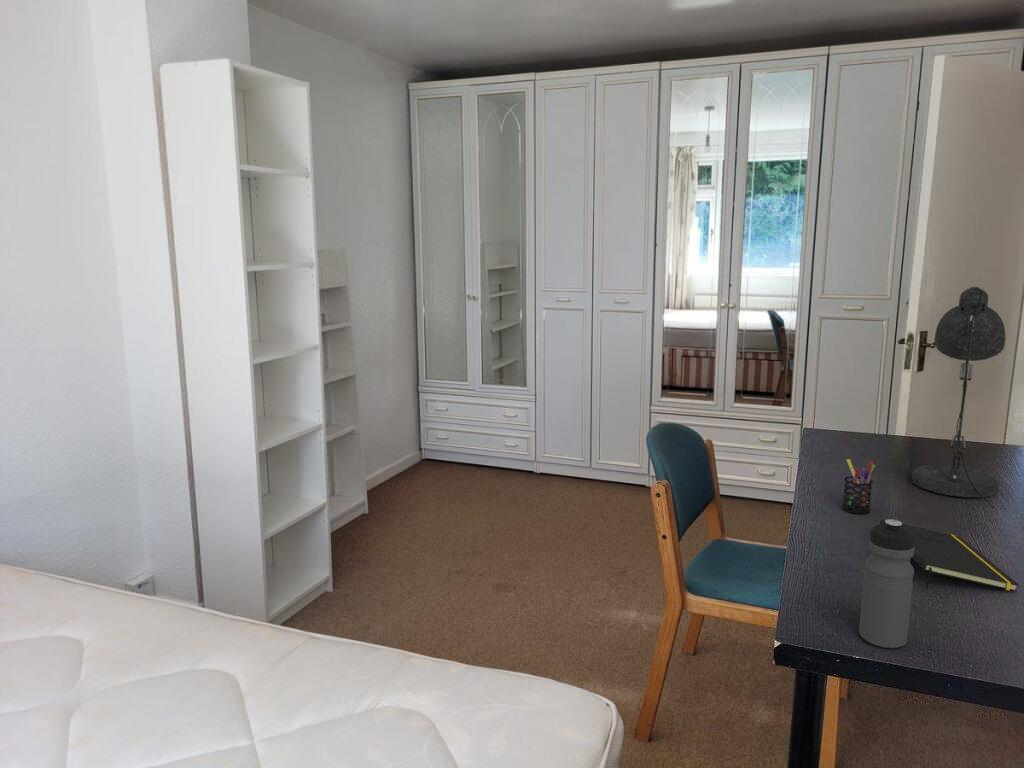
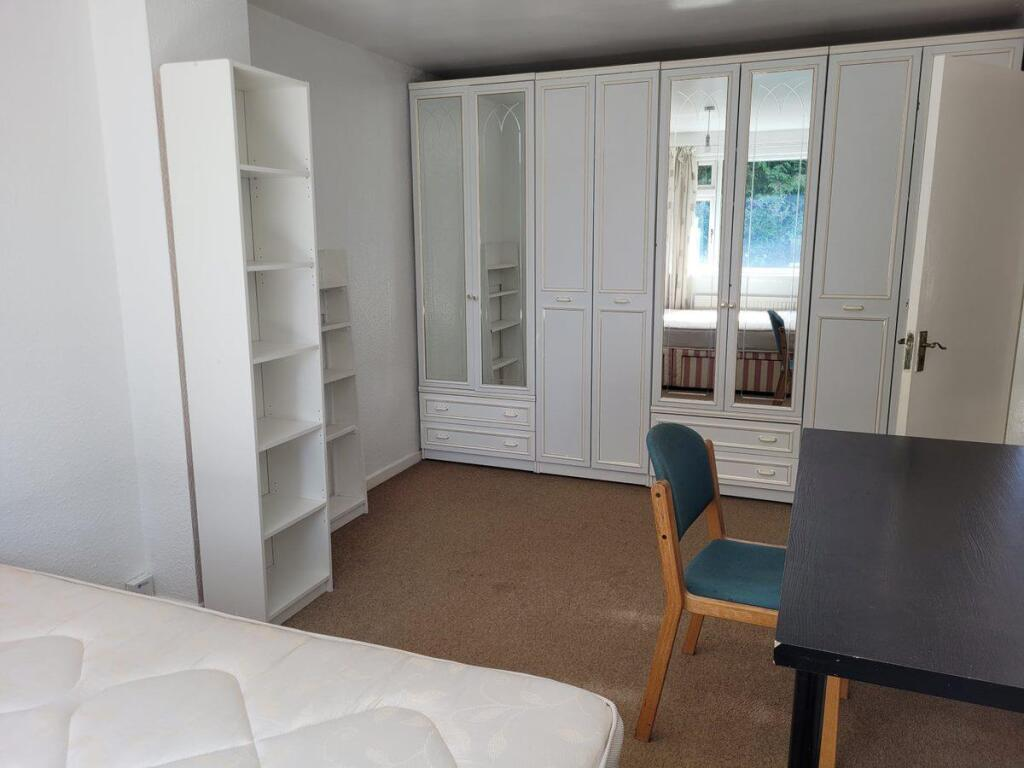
- notepad (943, 552)
- desk lamp (963, 387)
- water bottle (888, 580)
- pen holder (861, 484)
